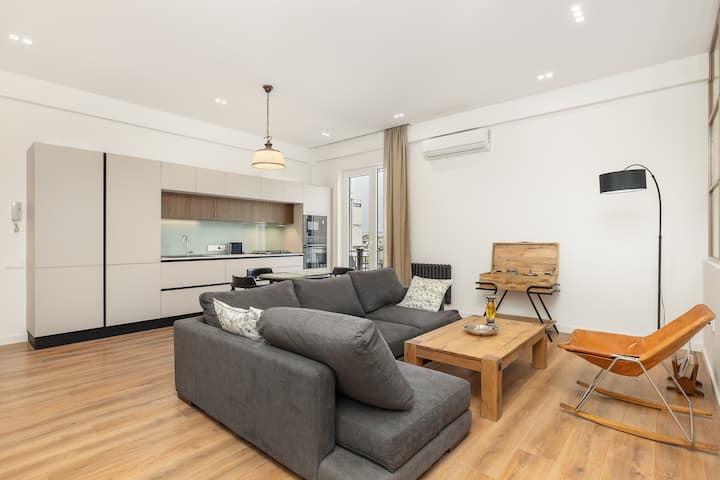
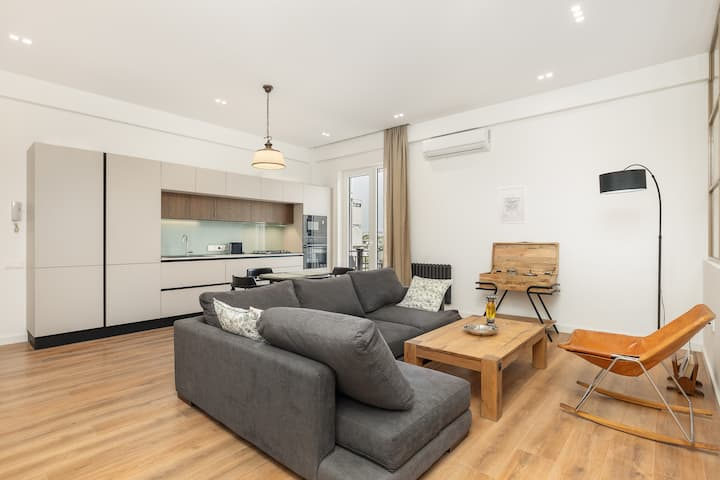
+ wall art (511, 205)
